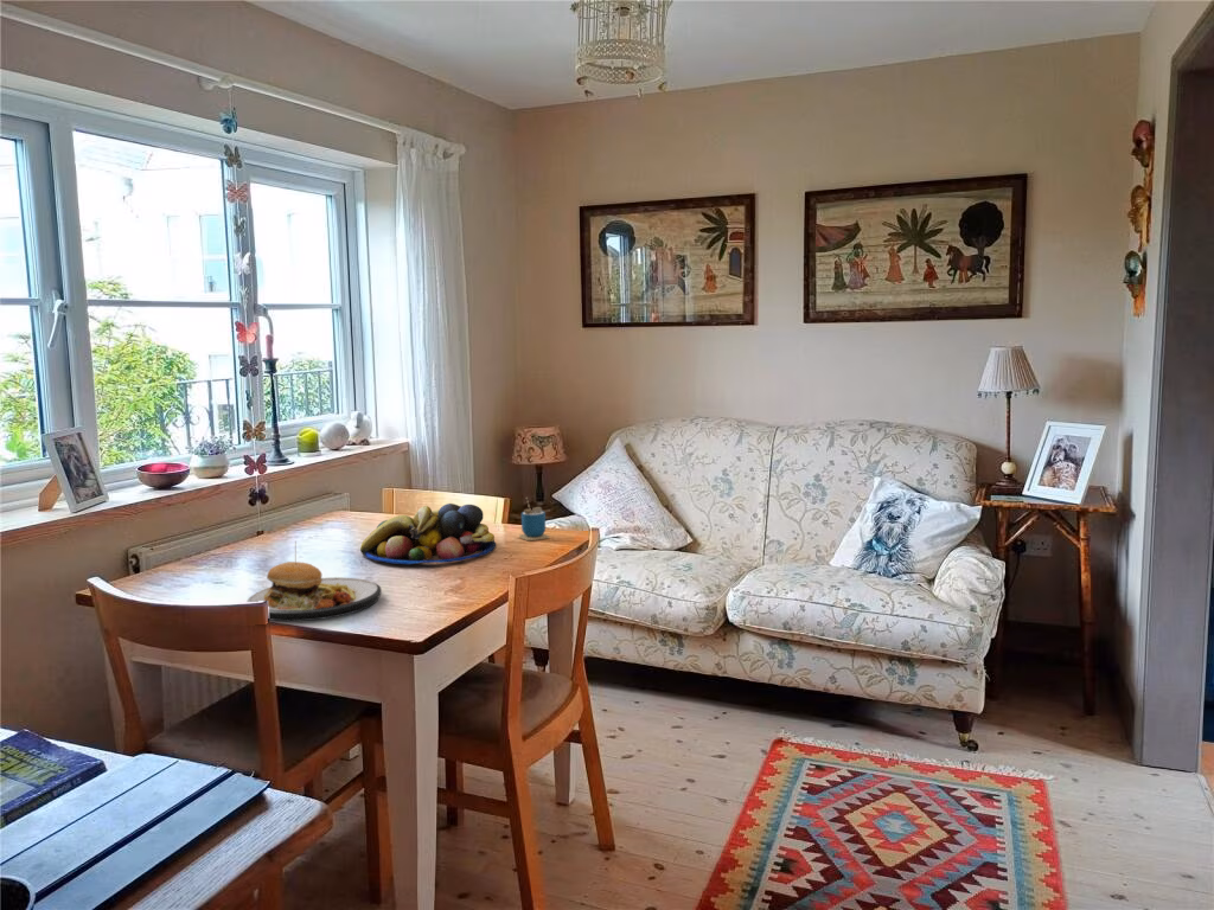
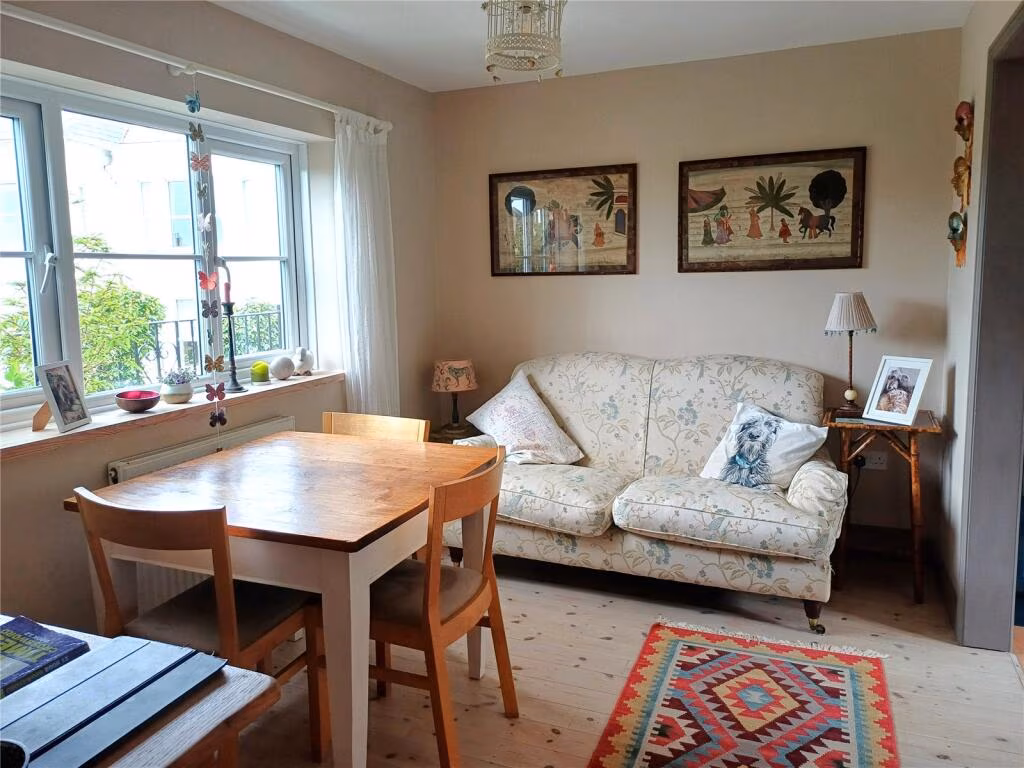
- fruit bowl (429, 527)
- plate (313, 570)
- cup (532, 517)
